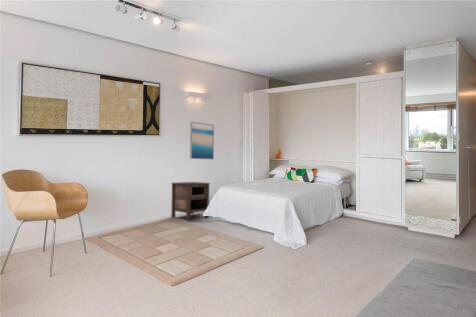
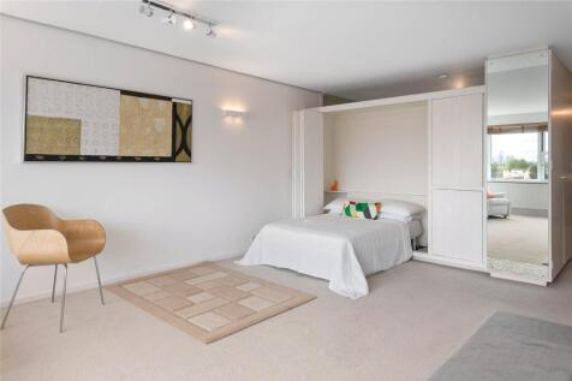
- wall art (202, 141)
- nightstand (190, 200)
